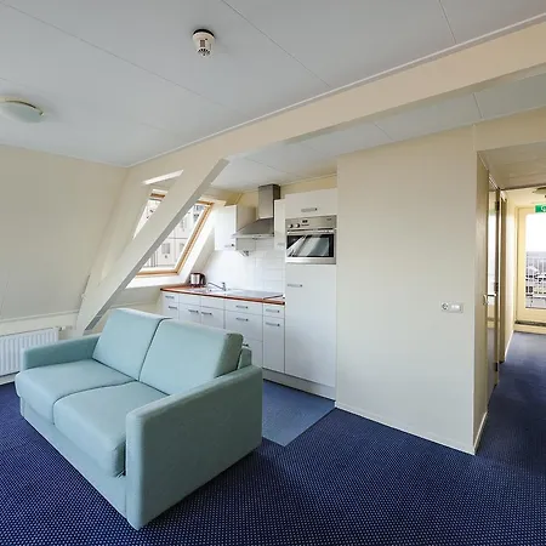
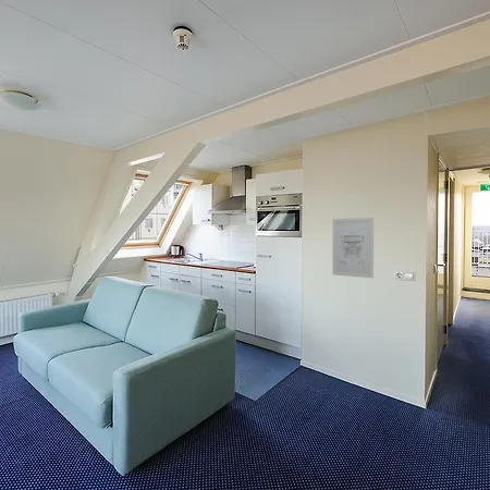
+ wall art (352, 247)
